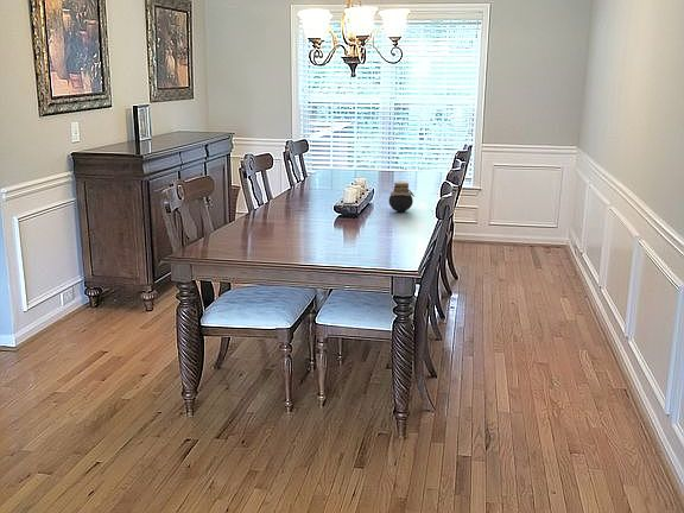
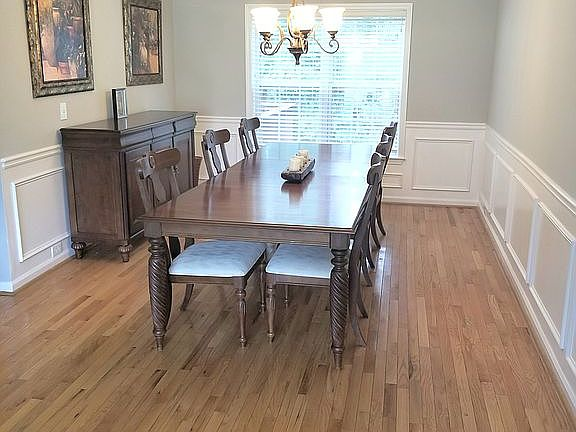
- jar (401, 197)
